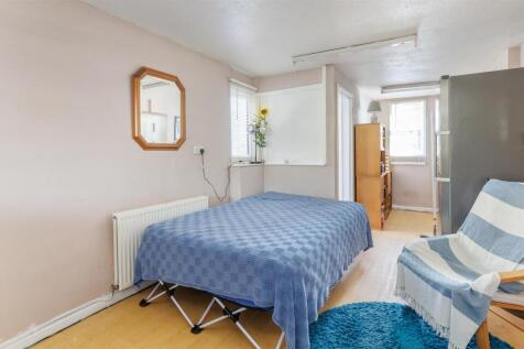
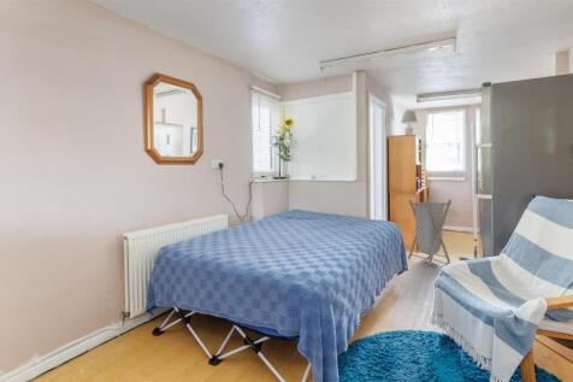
+ laundry hamper (429, 229)
